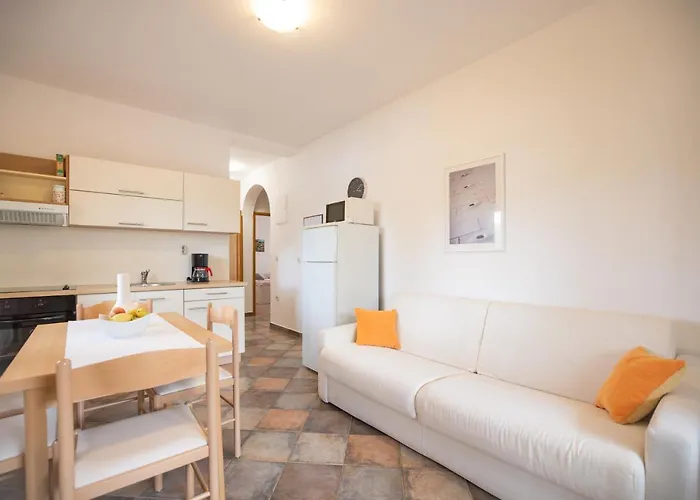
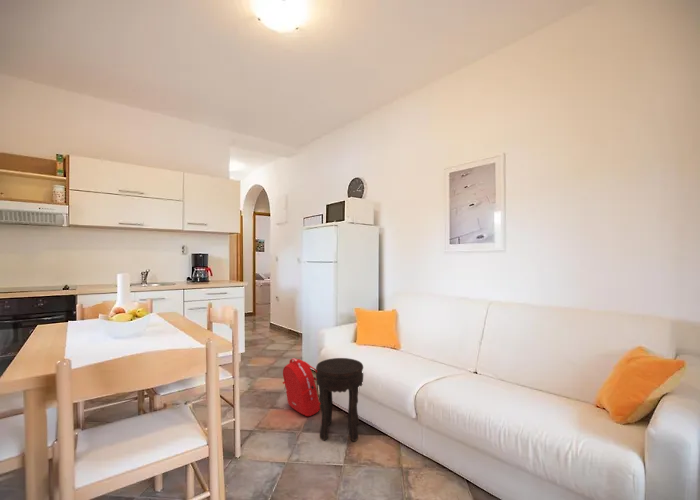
+ backpack (304, 382)
+ side table (339, 391)
